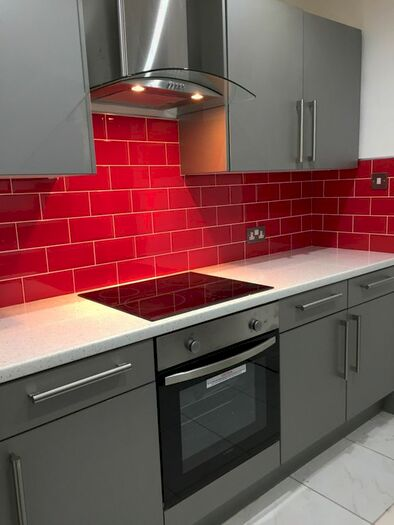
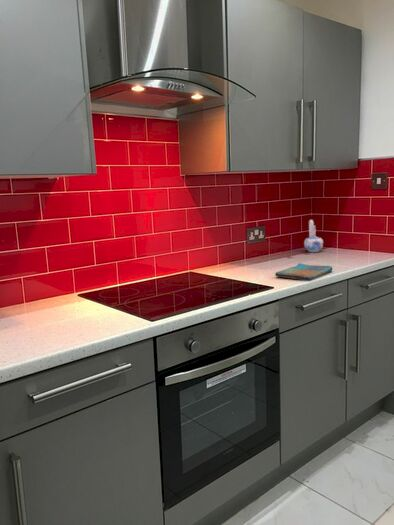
+ dish towel (304, 271)
+ ceramic pitcher (313, 235)
